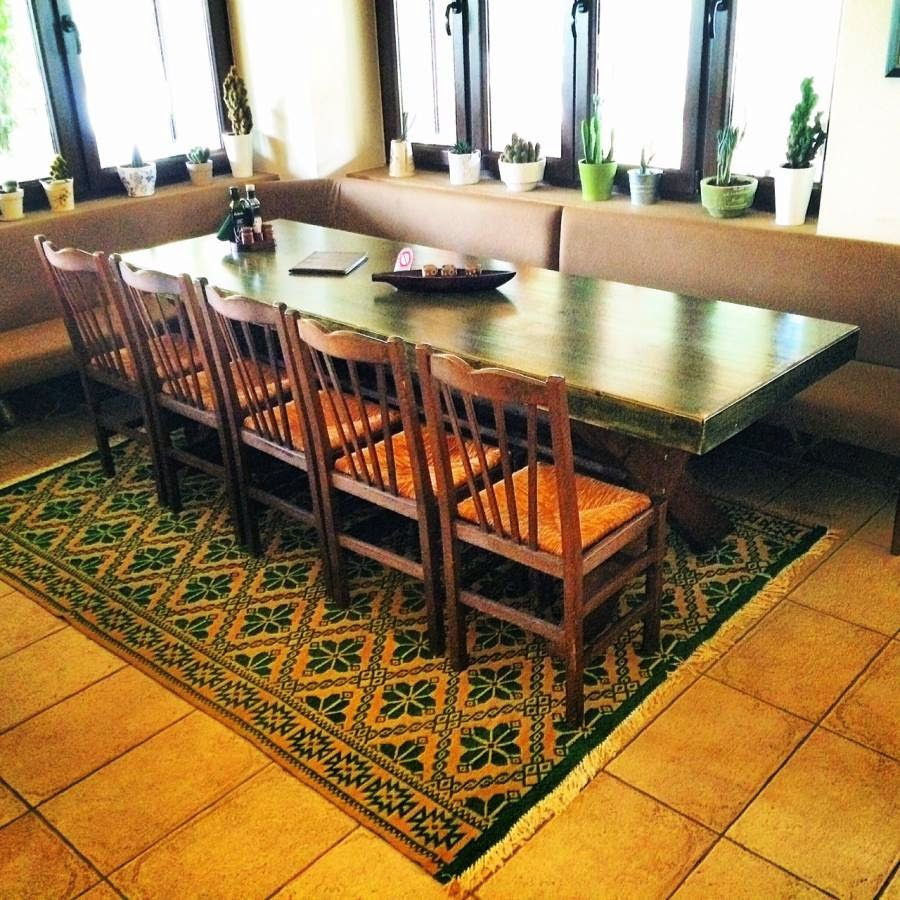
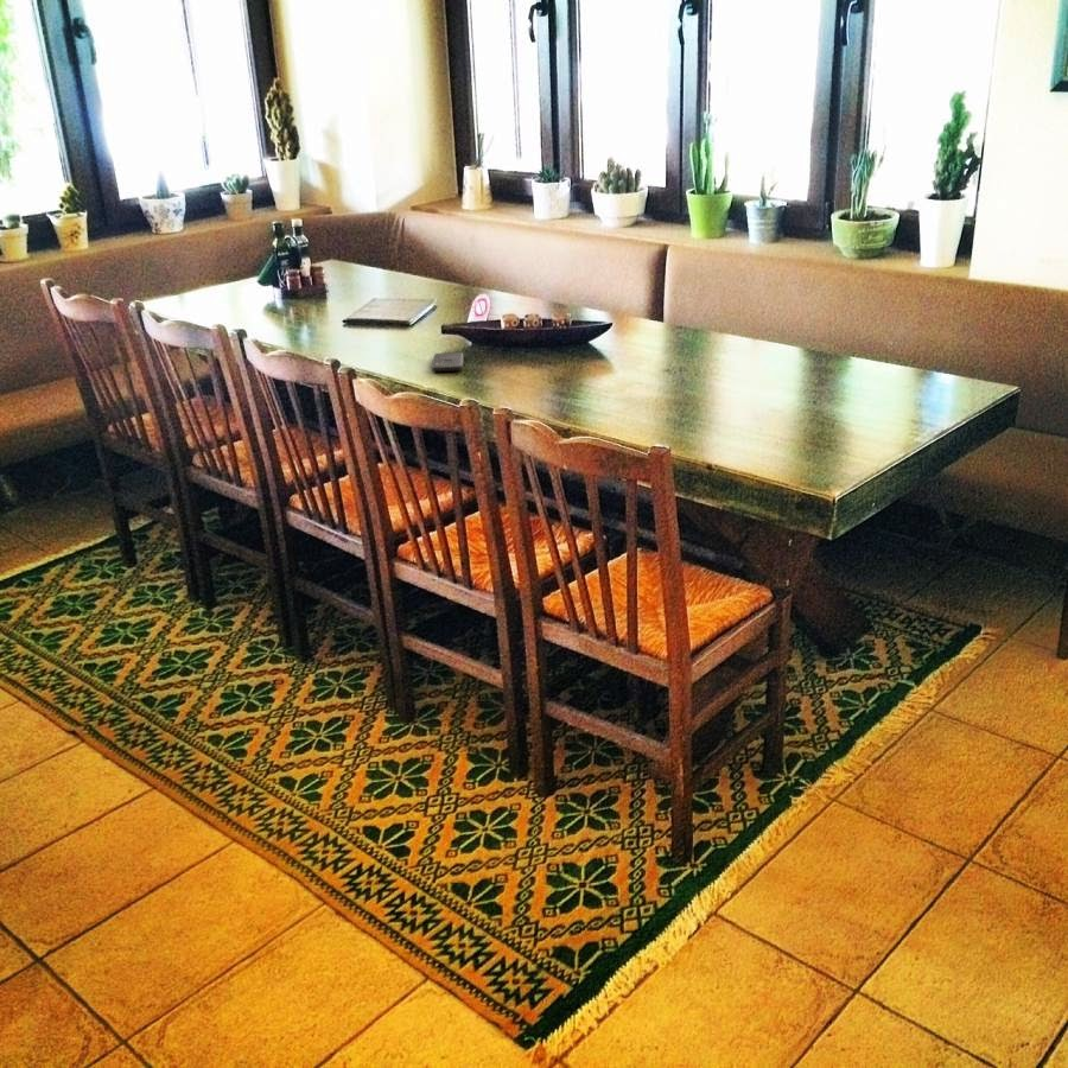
+ smartphone (447, 361)
